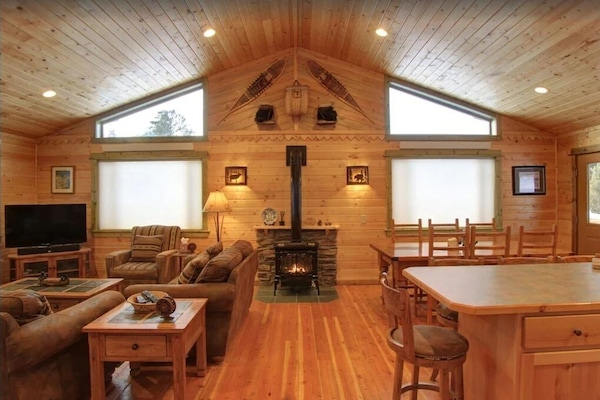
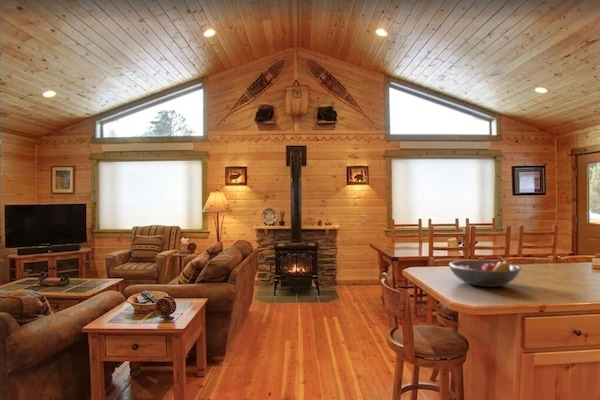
+ fruit bowl (483, 272)
